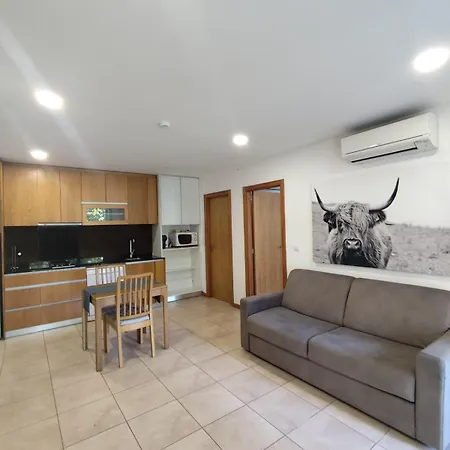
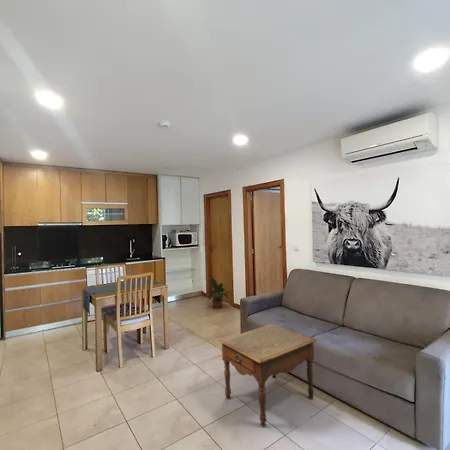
+ side table (268, 368)
+ potted plant (217, 292)
